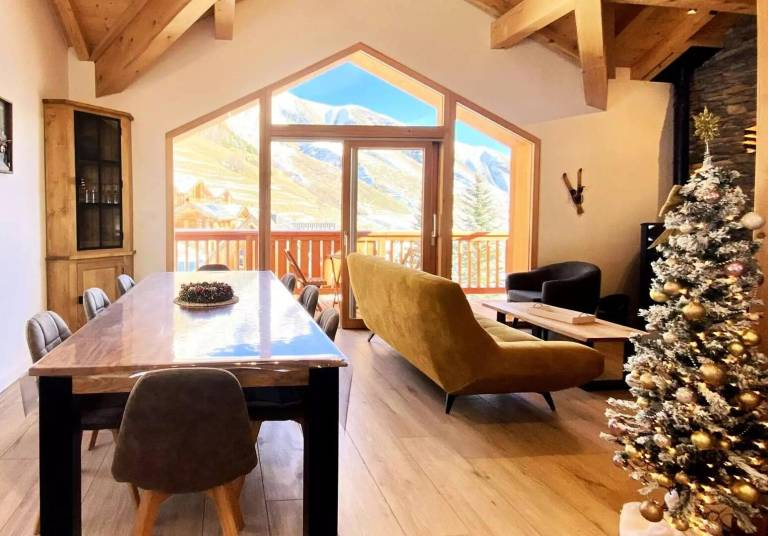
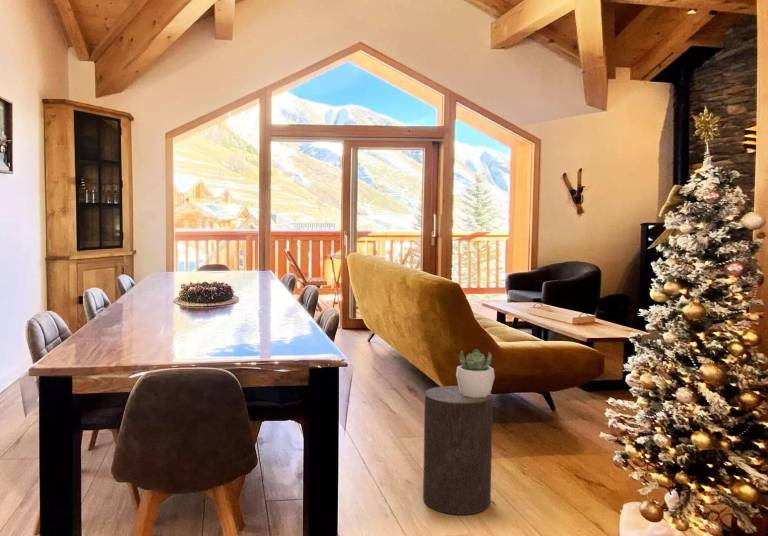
+ stool (457, 447)
+ succulent plant (475, 372)
